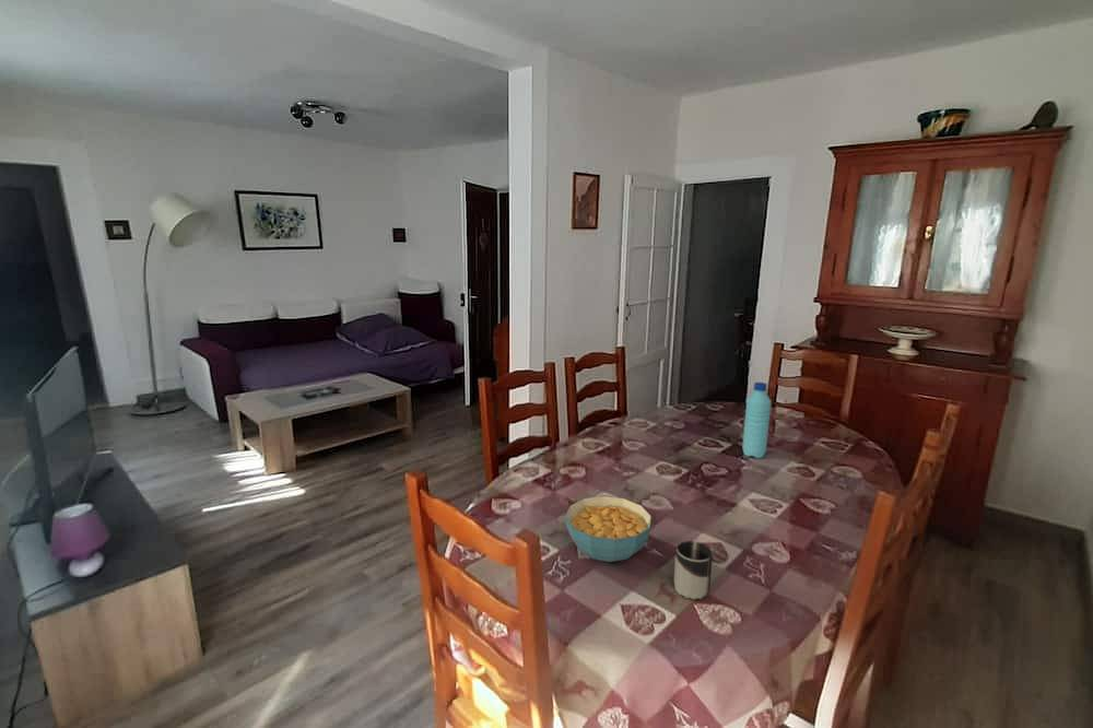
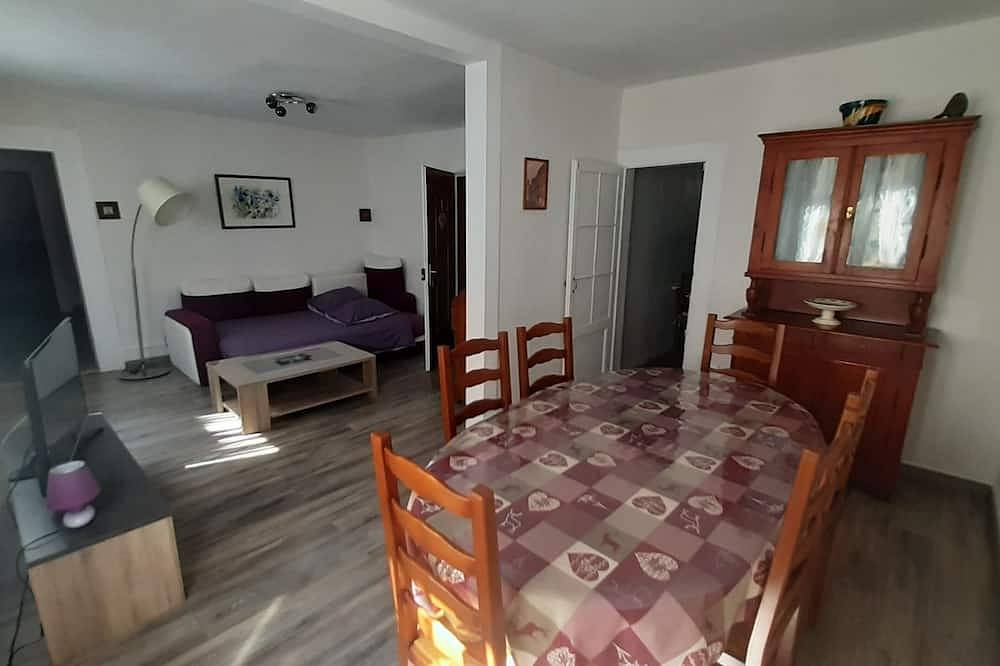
- cup (694, 566)
- cereal bowl (608, 535)
- water bottle (756, 419)
